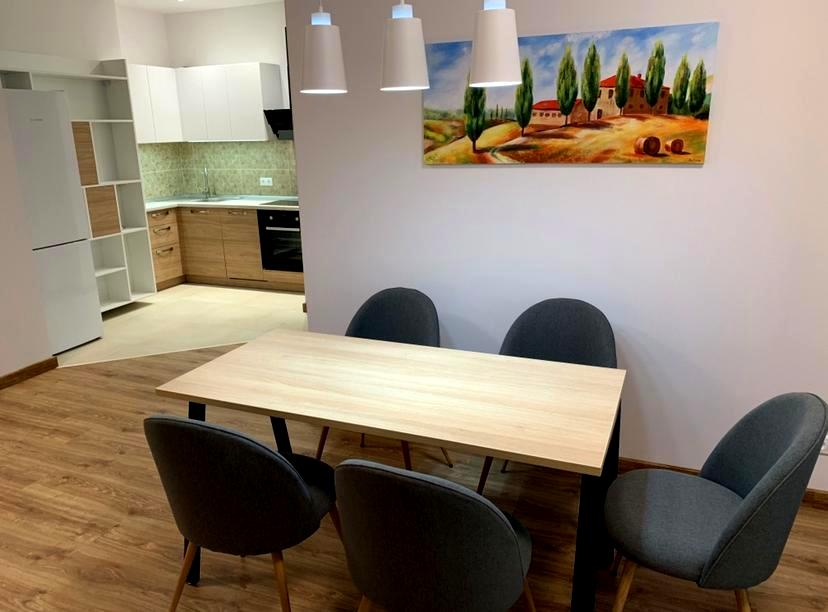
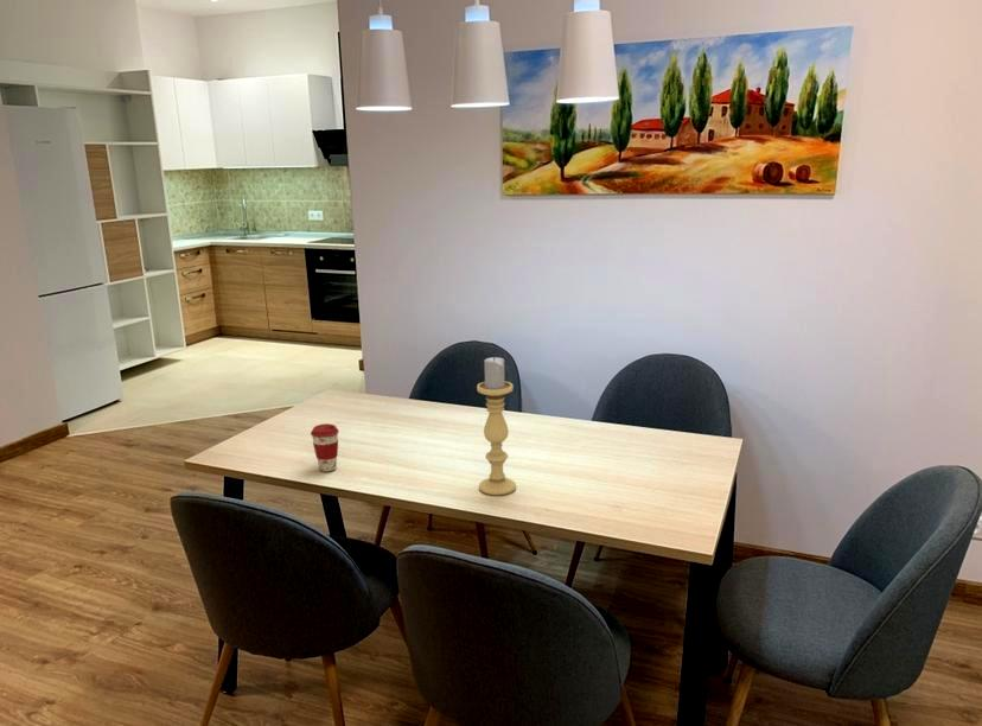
+ coffee cup (326, 447)
+ candle holder (496, 422)
